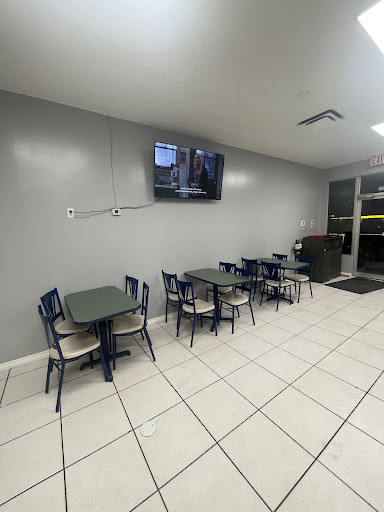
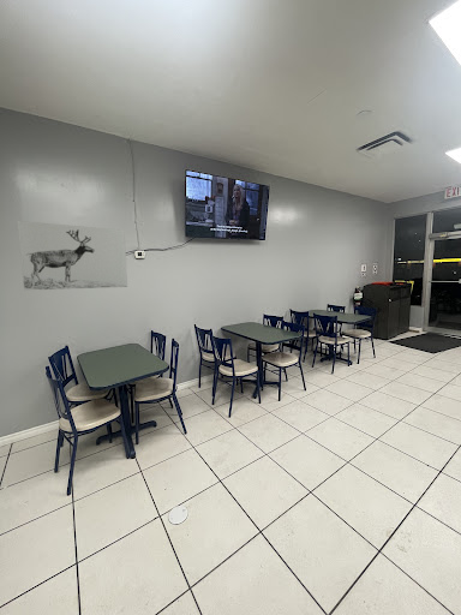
+ wall art (78, 257)
